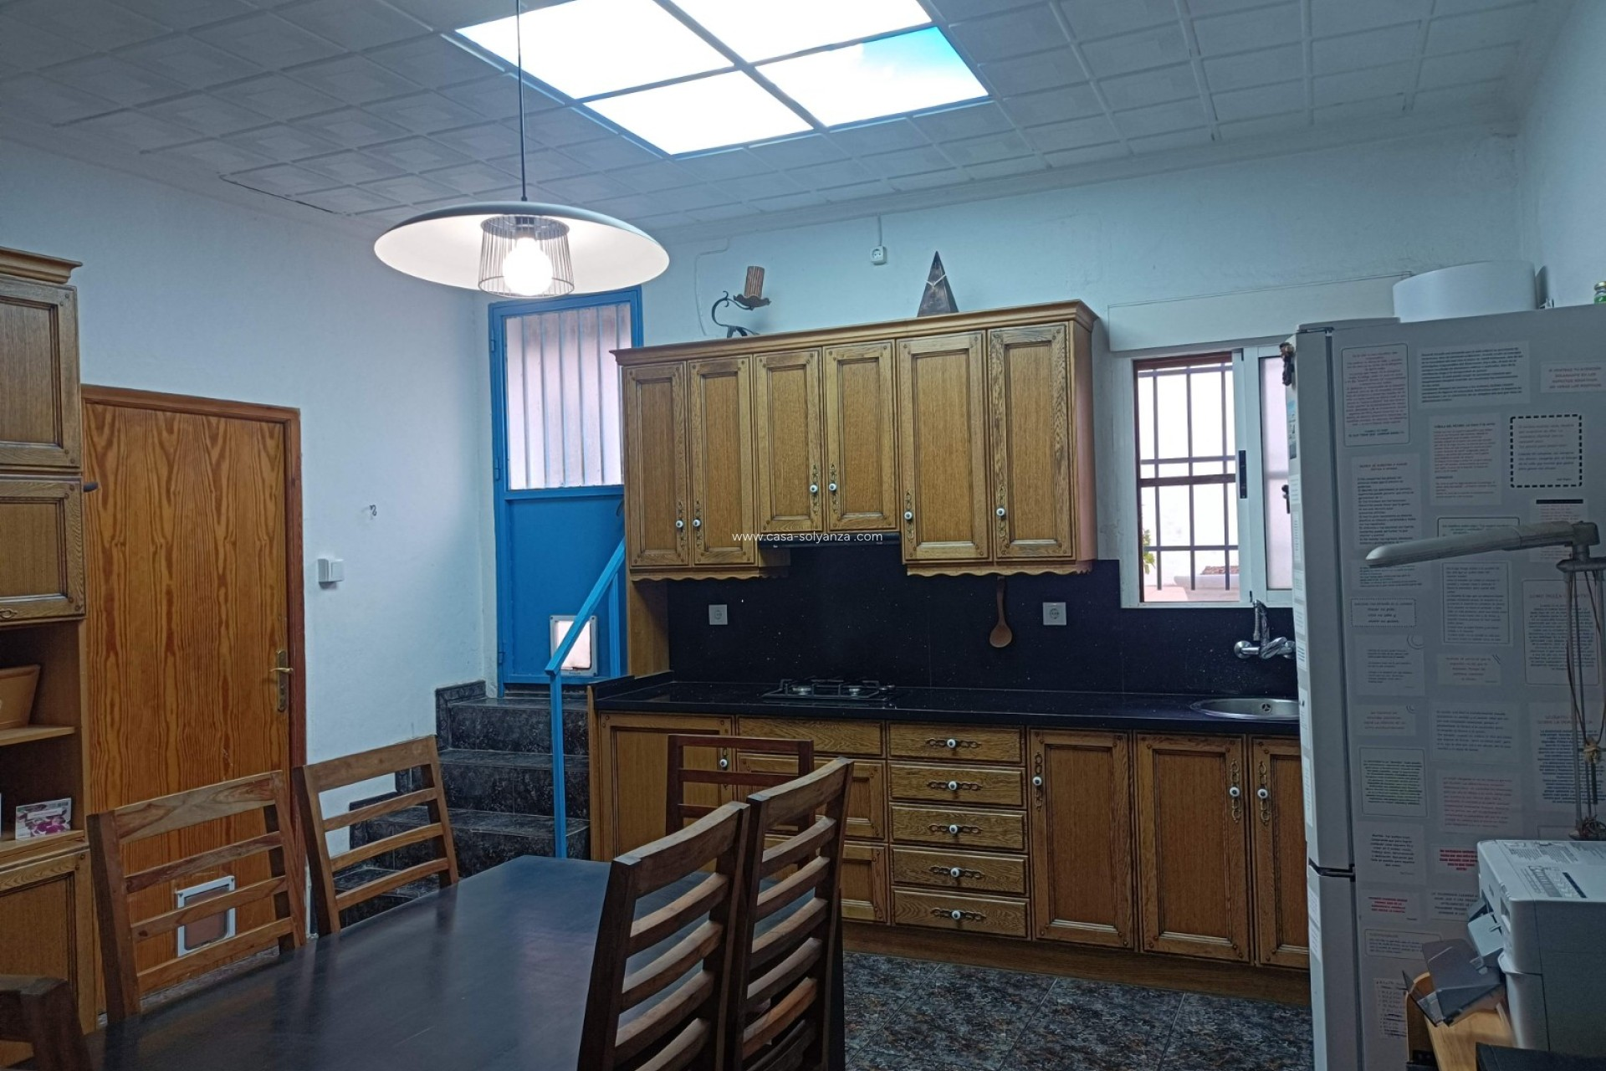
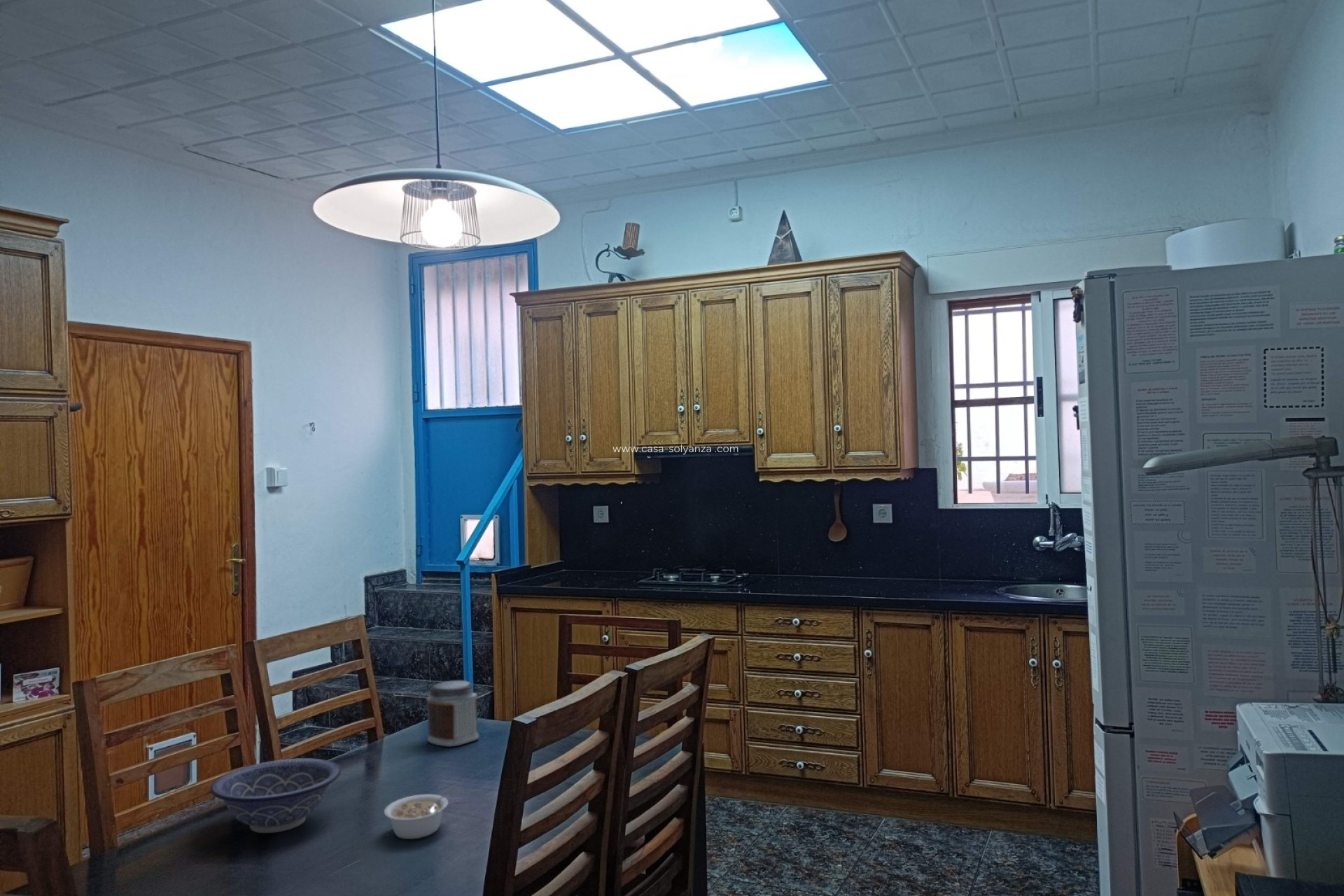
+ decorative bowl (277, 800)
+ jar (452, 712)
+ legume (417, 814)
